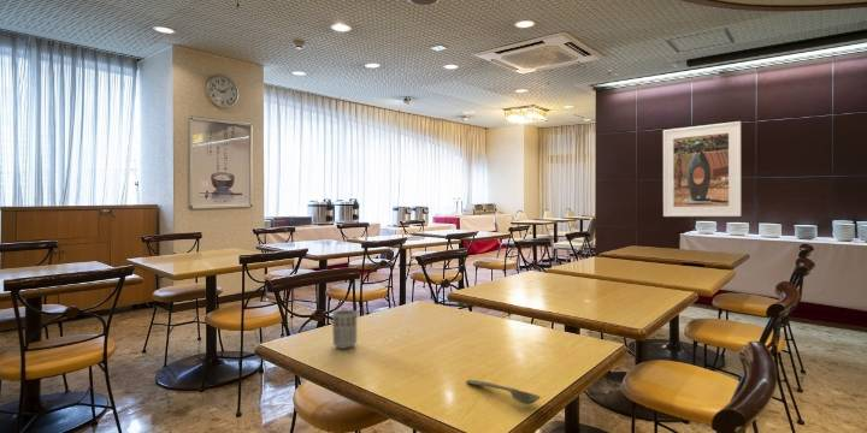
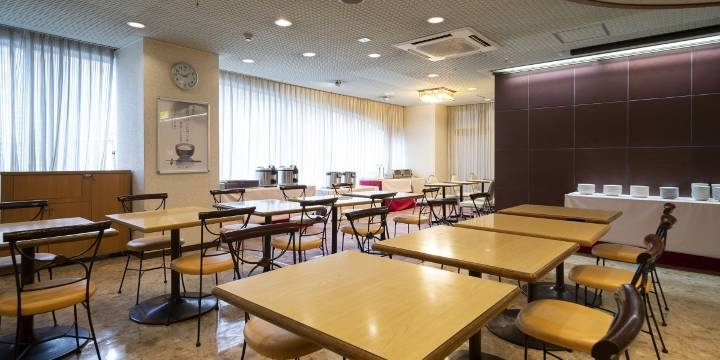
- spoon (501, 388)
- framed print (700, 171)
- cup (344, 328)
